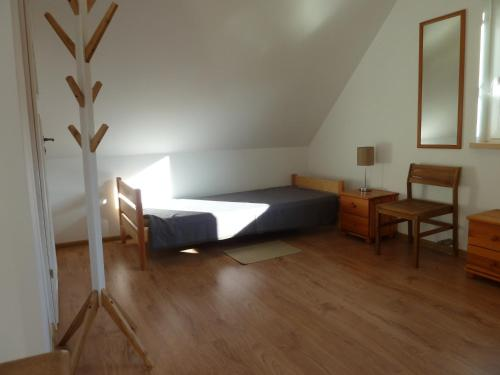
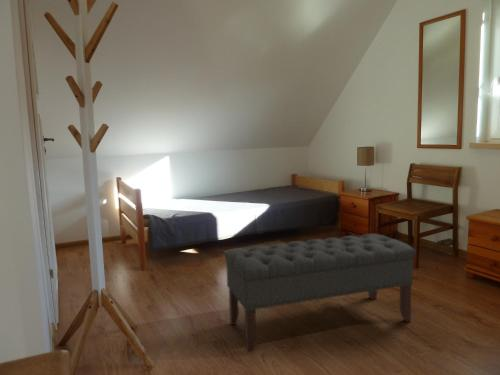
+ bench (319, 284)
